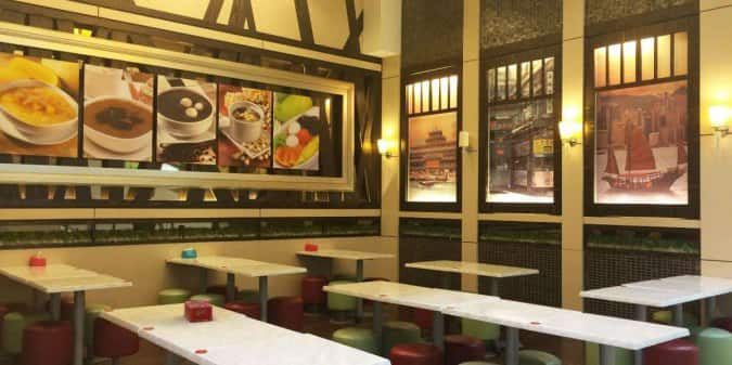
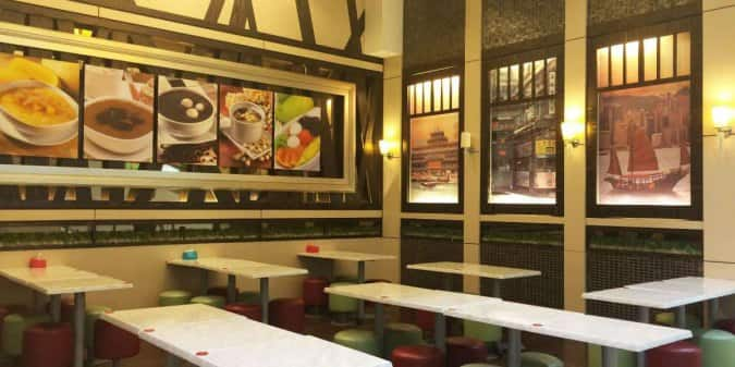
- tissue box (197, 310)
